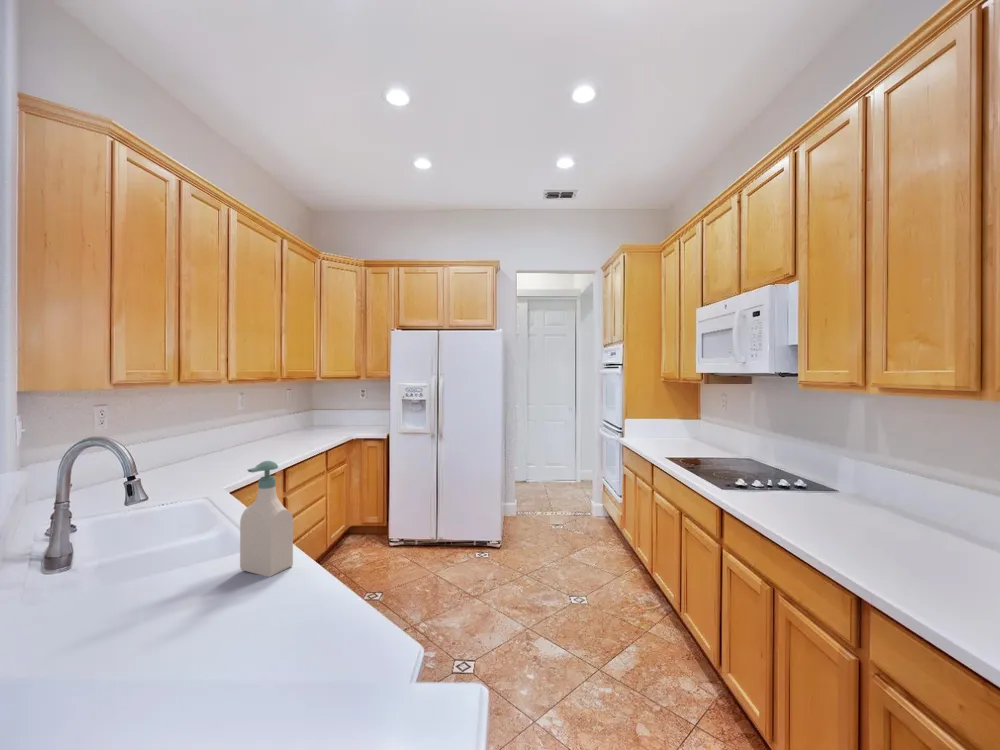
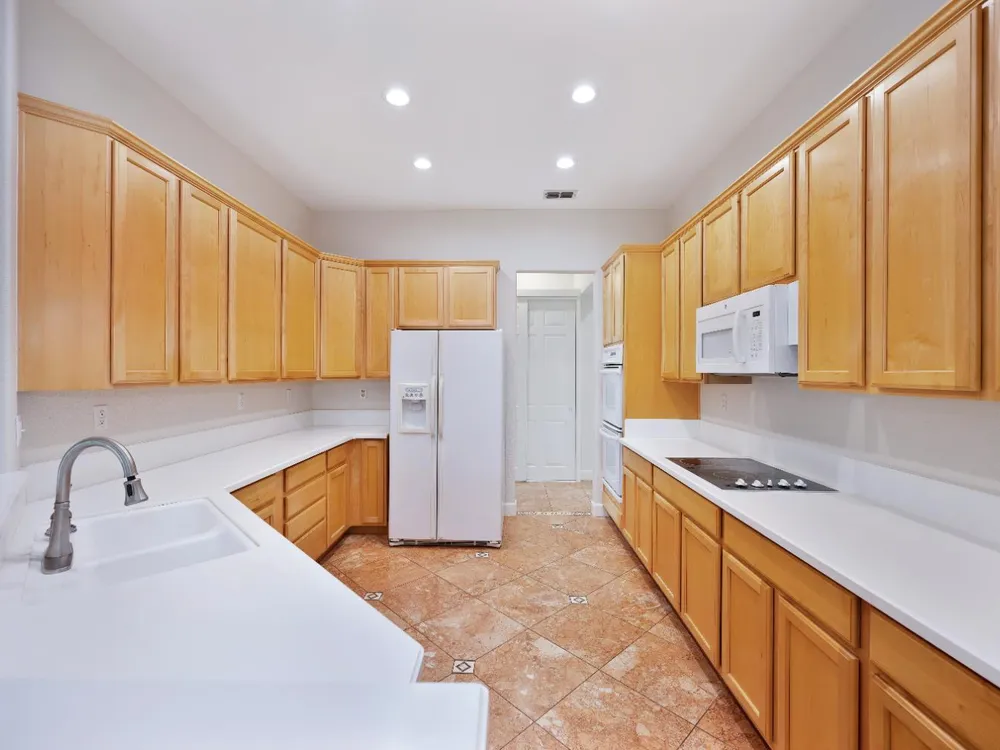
- soap bottle (263, 515)
